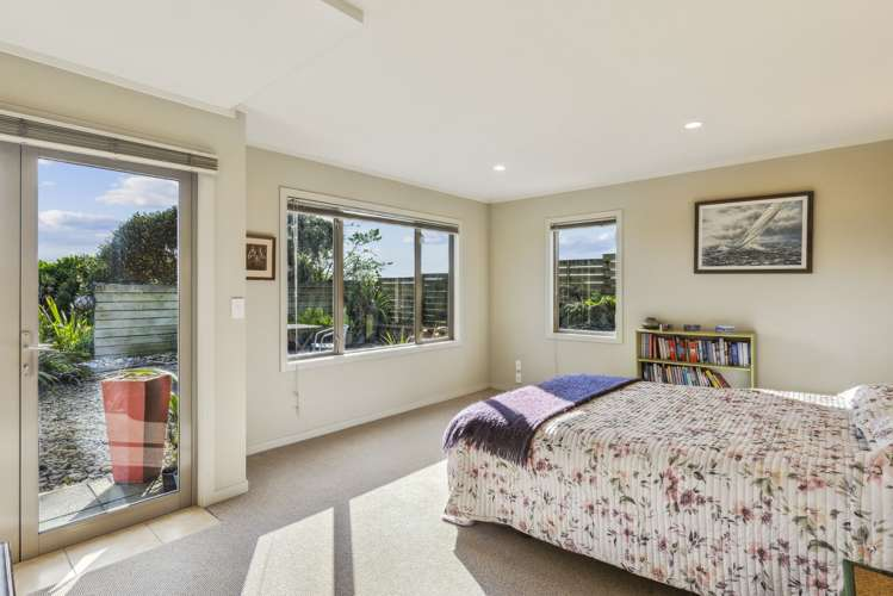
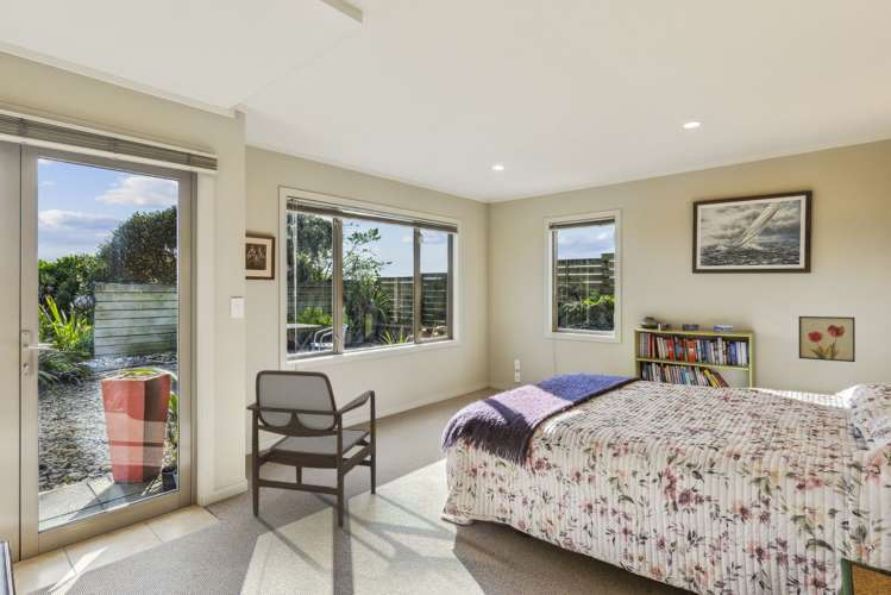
+ wall art (826, 338)
+ armchair (315, 434)
